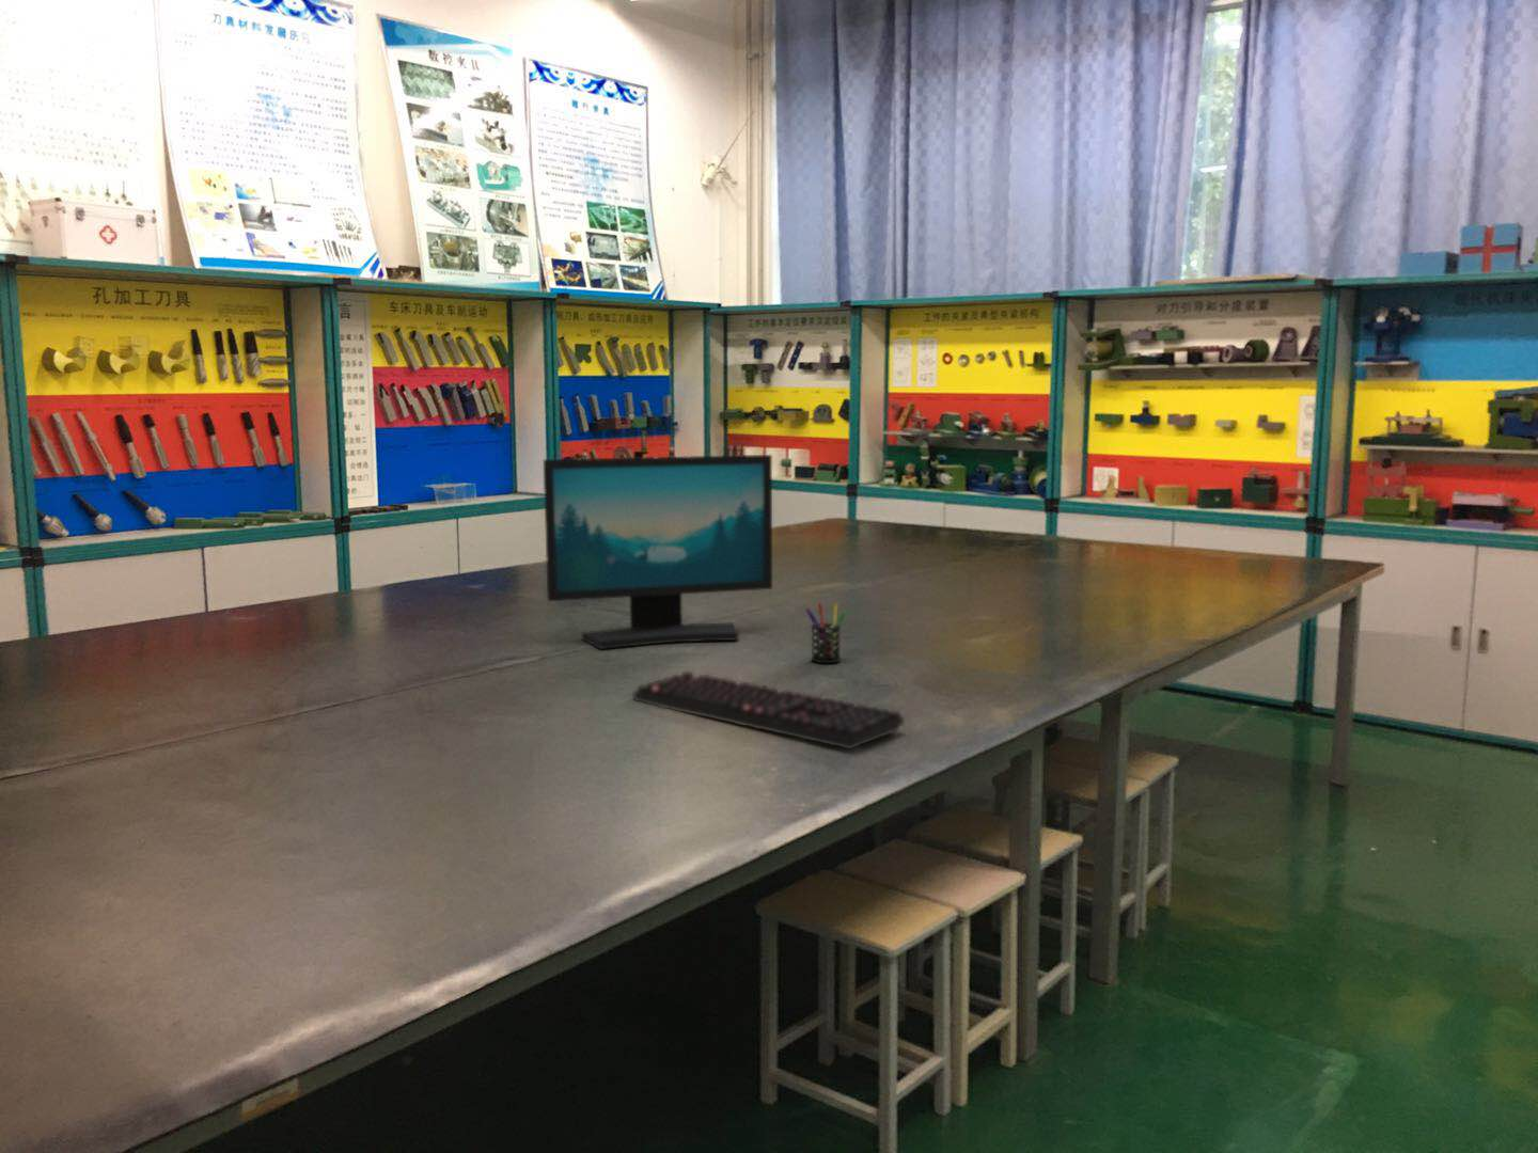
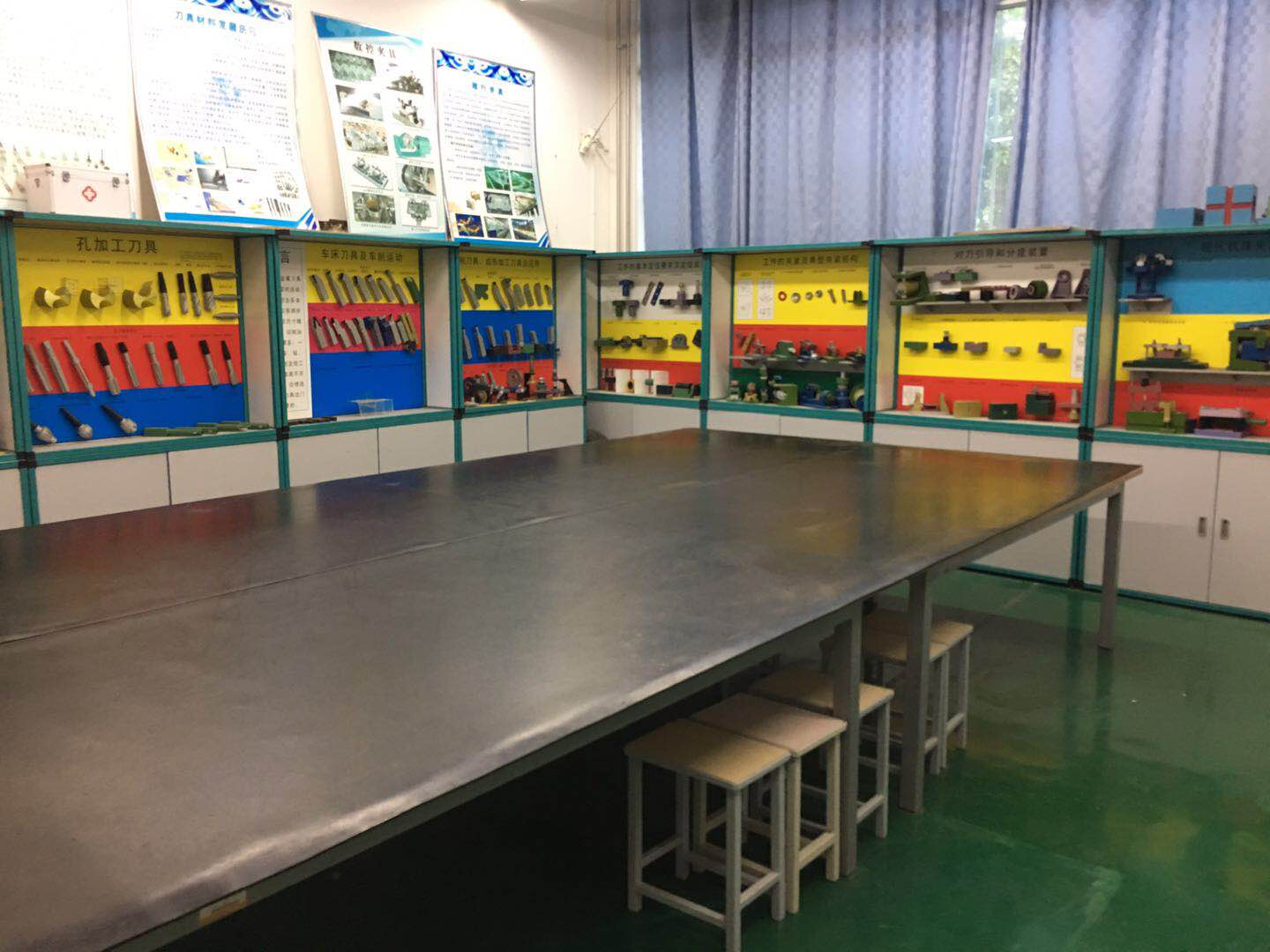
- computer monitor (660, 547)
- keyboard (762, 706)
- pen holder (828, 631)
